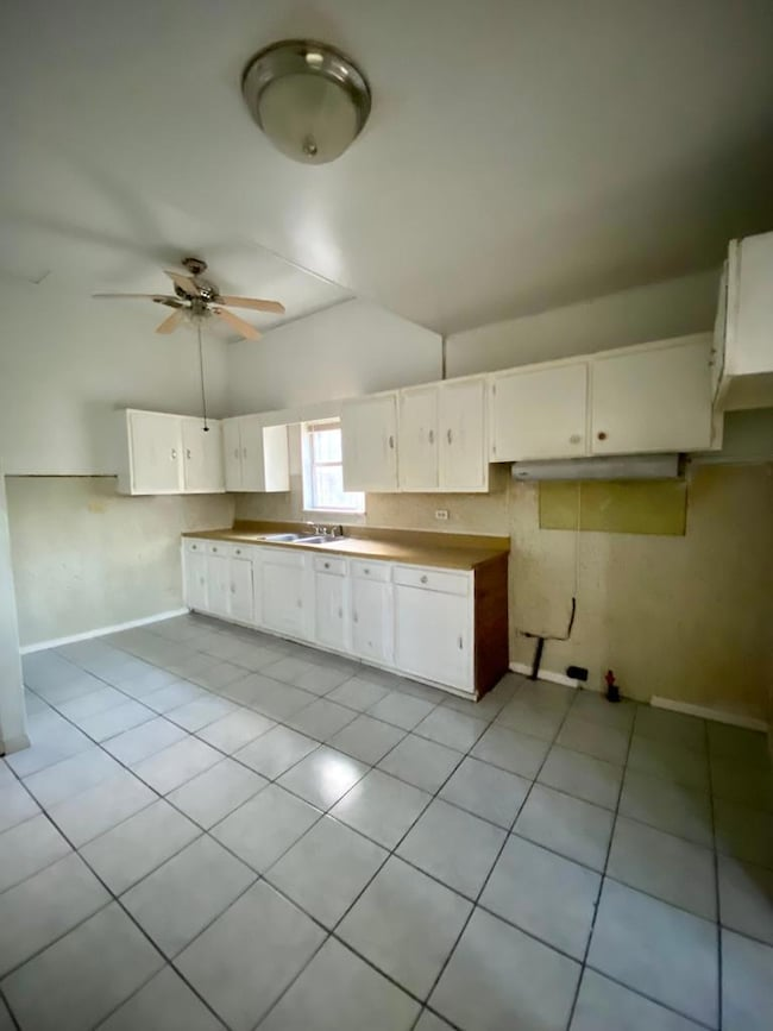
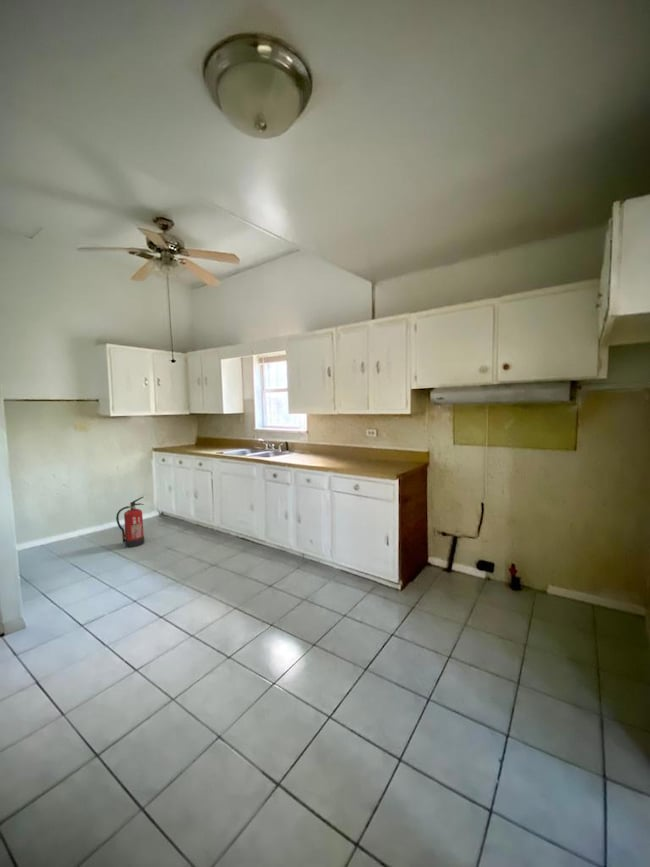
+ fire extinguisher (131, 522)
